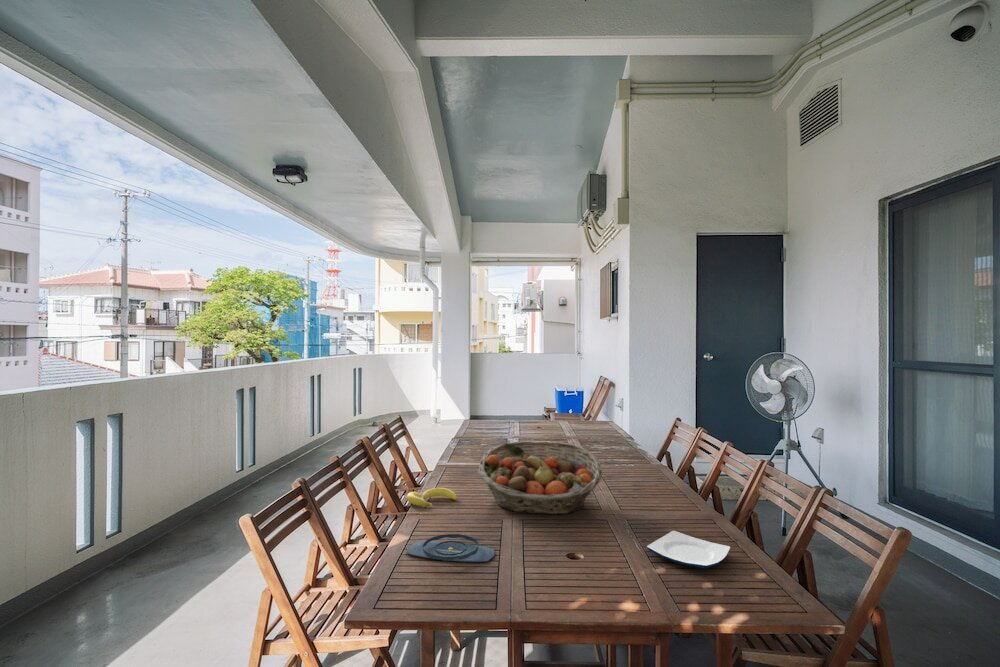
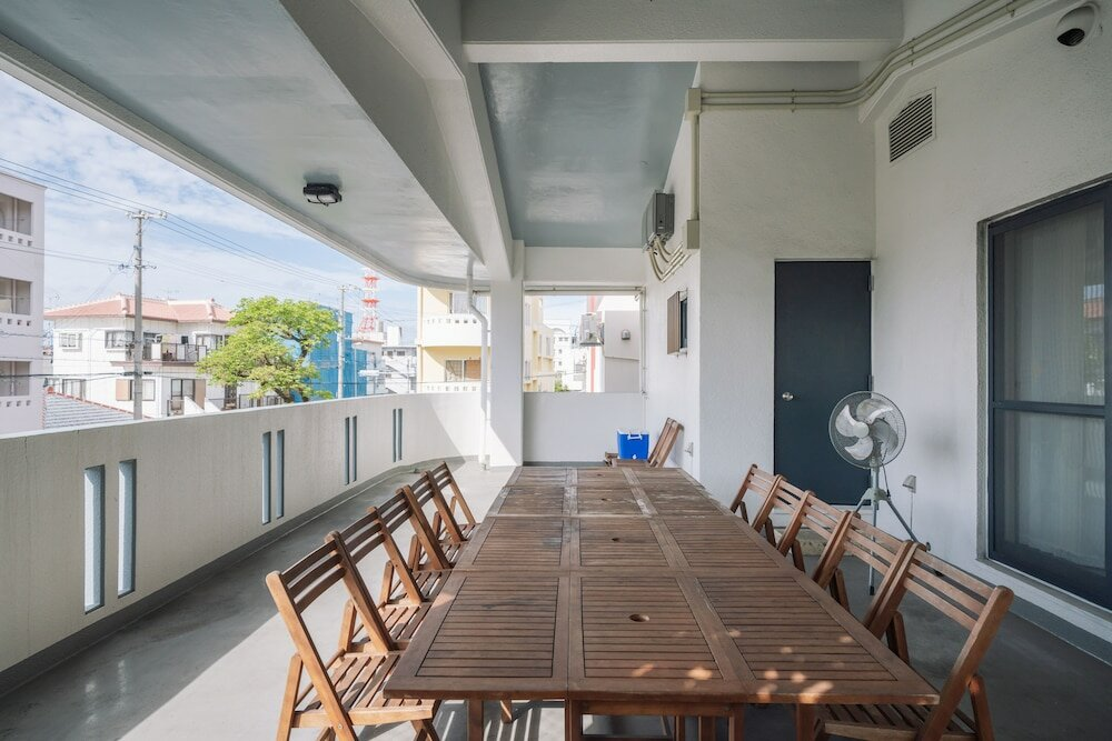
- banana (430, 496)
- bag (450, 534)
- plate (688, 551)
- fruit basket (539, 475)
